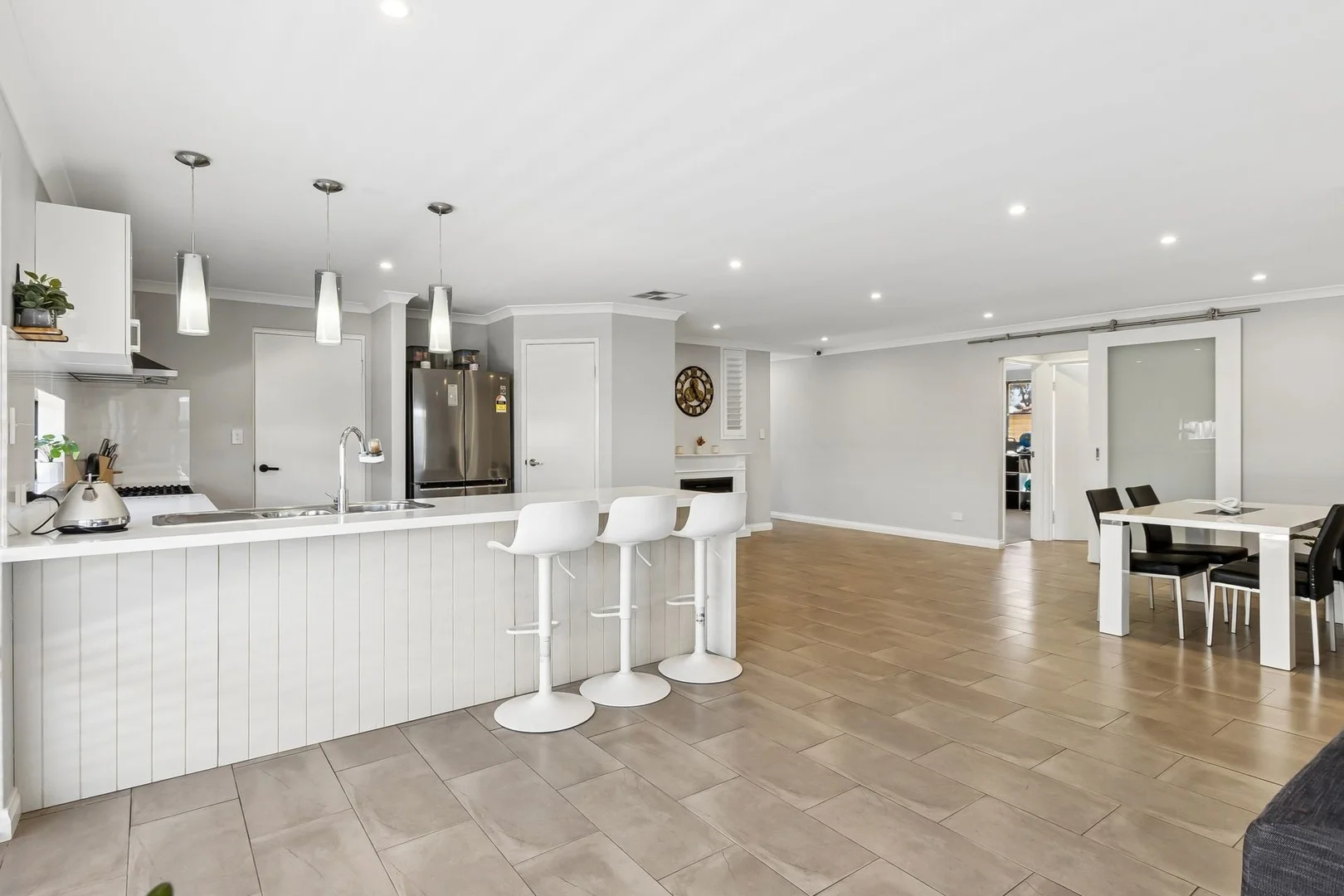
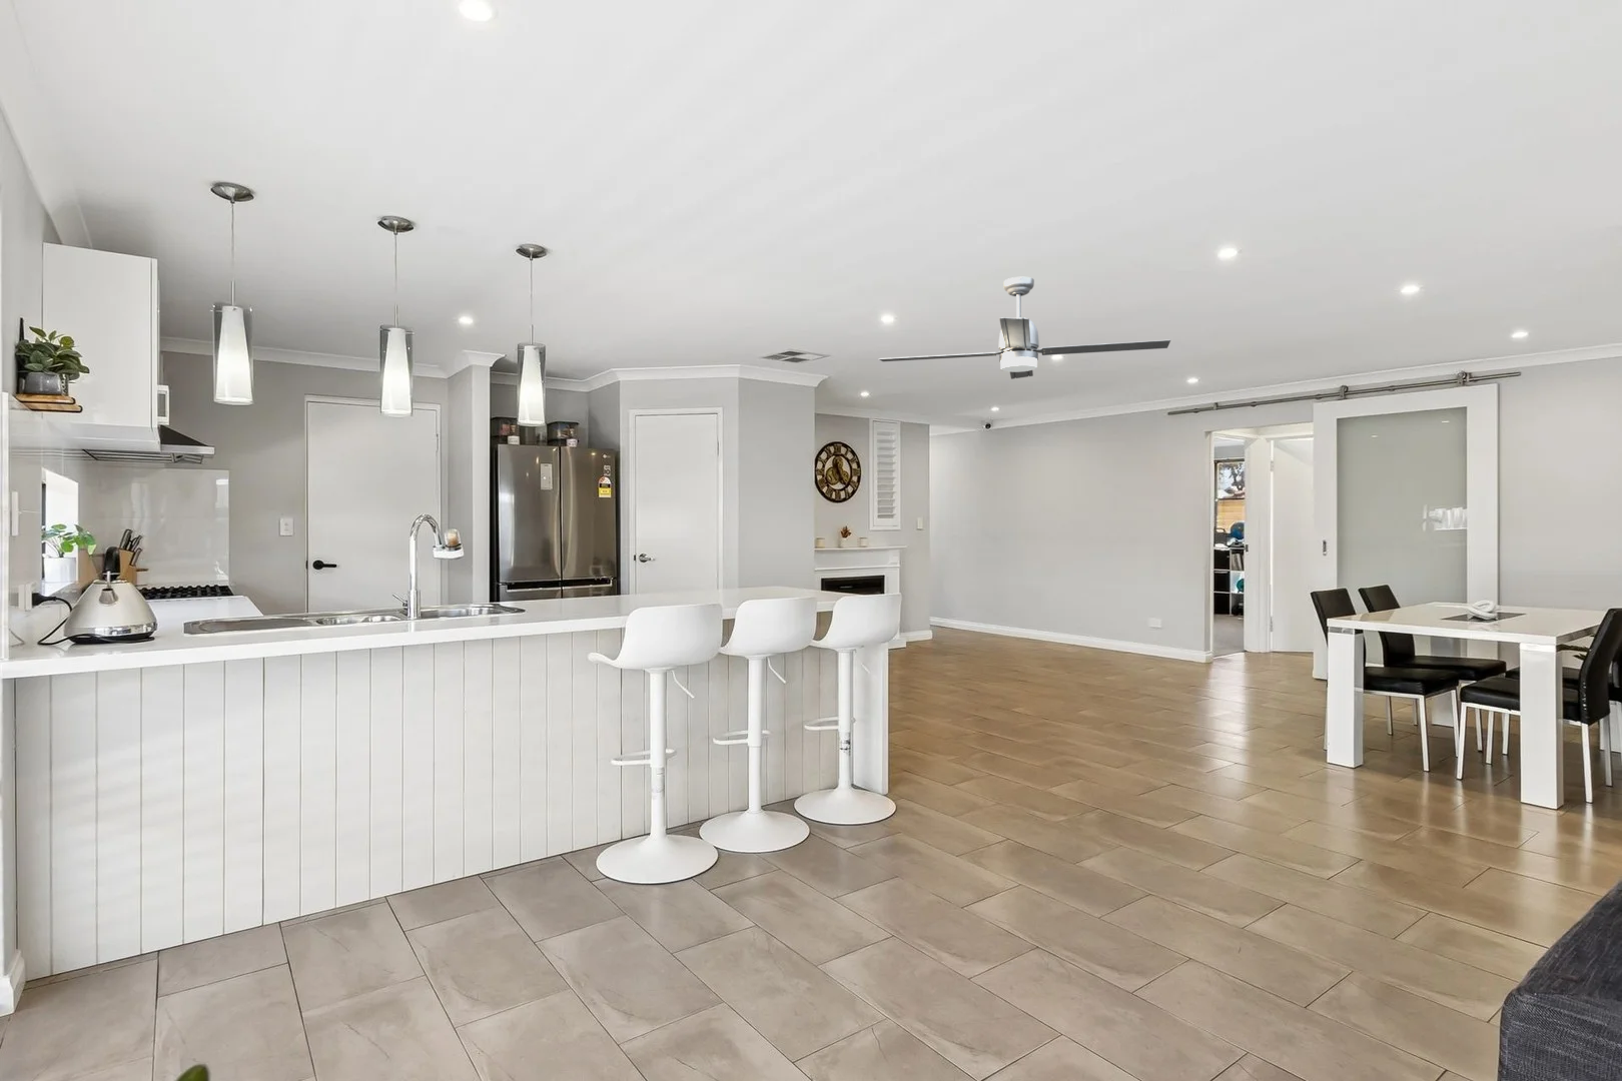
+ electric fan (1019, 325)
